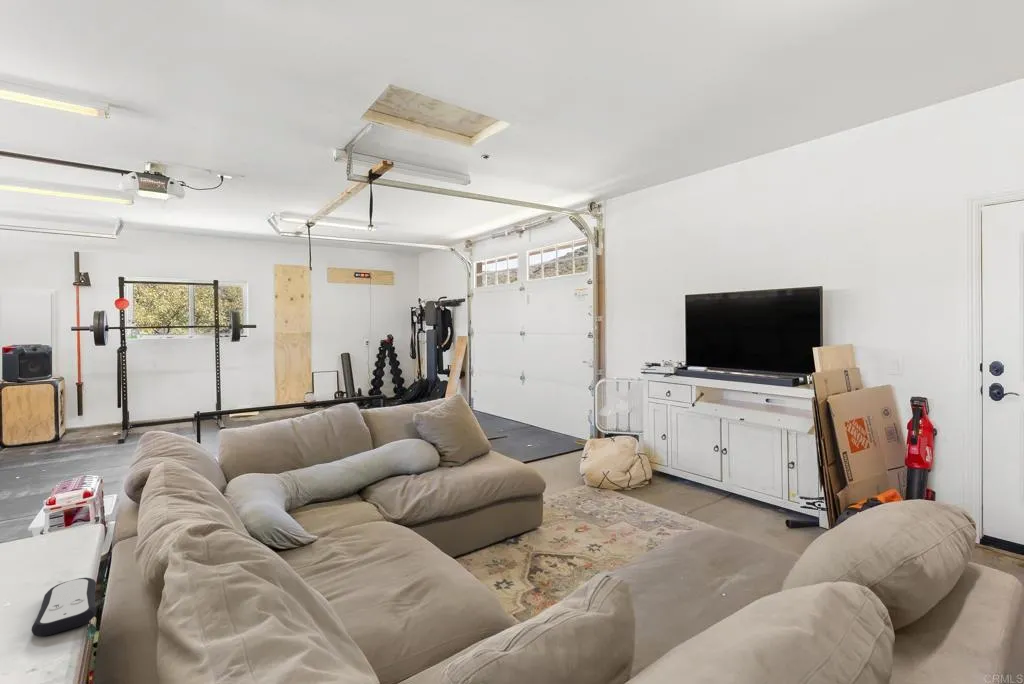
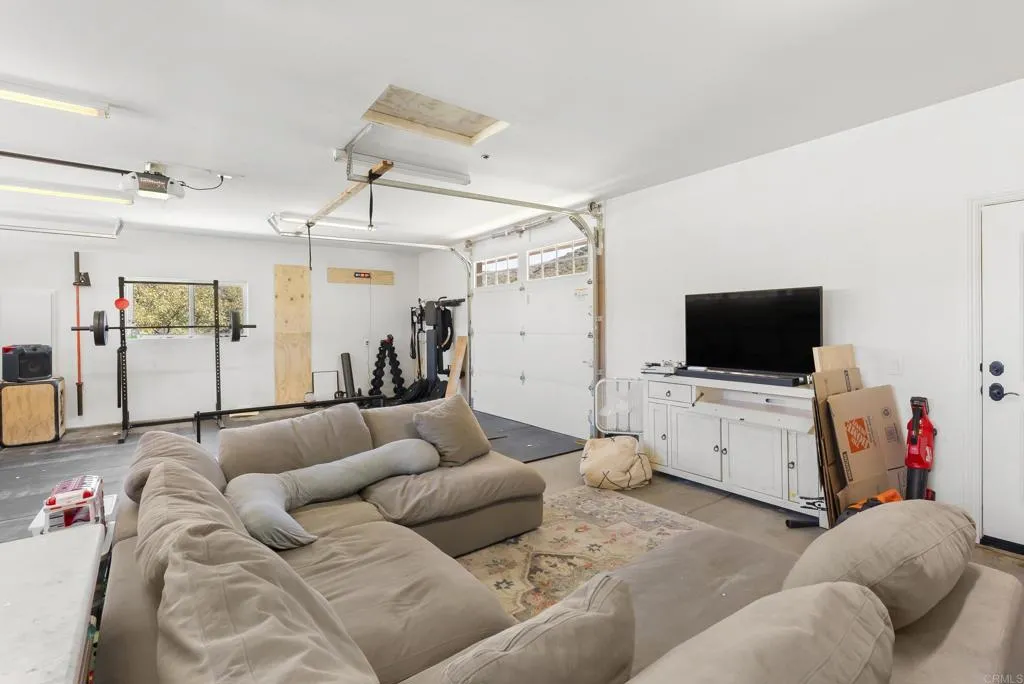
- remote control (68, 603)
